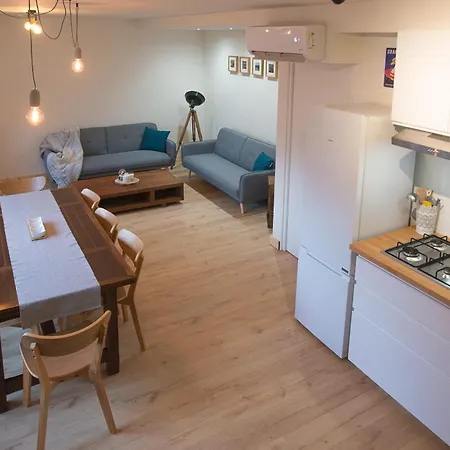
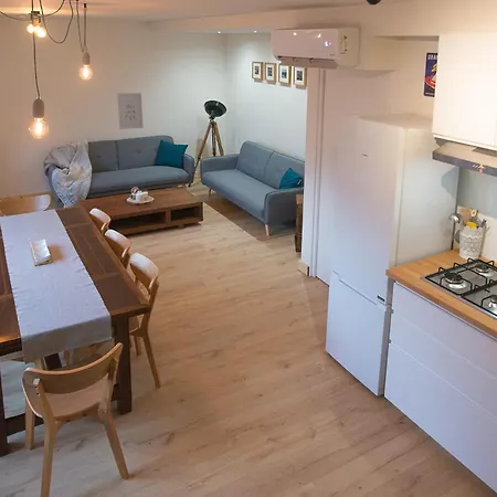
+ wall art (130, 110)
